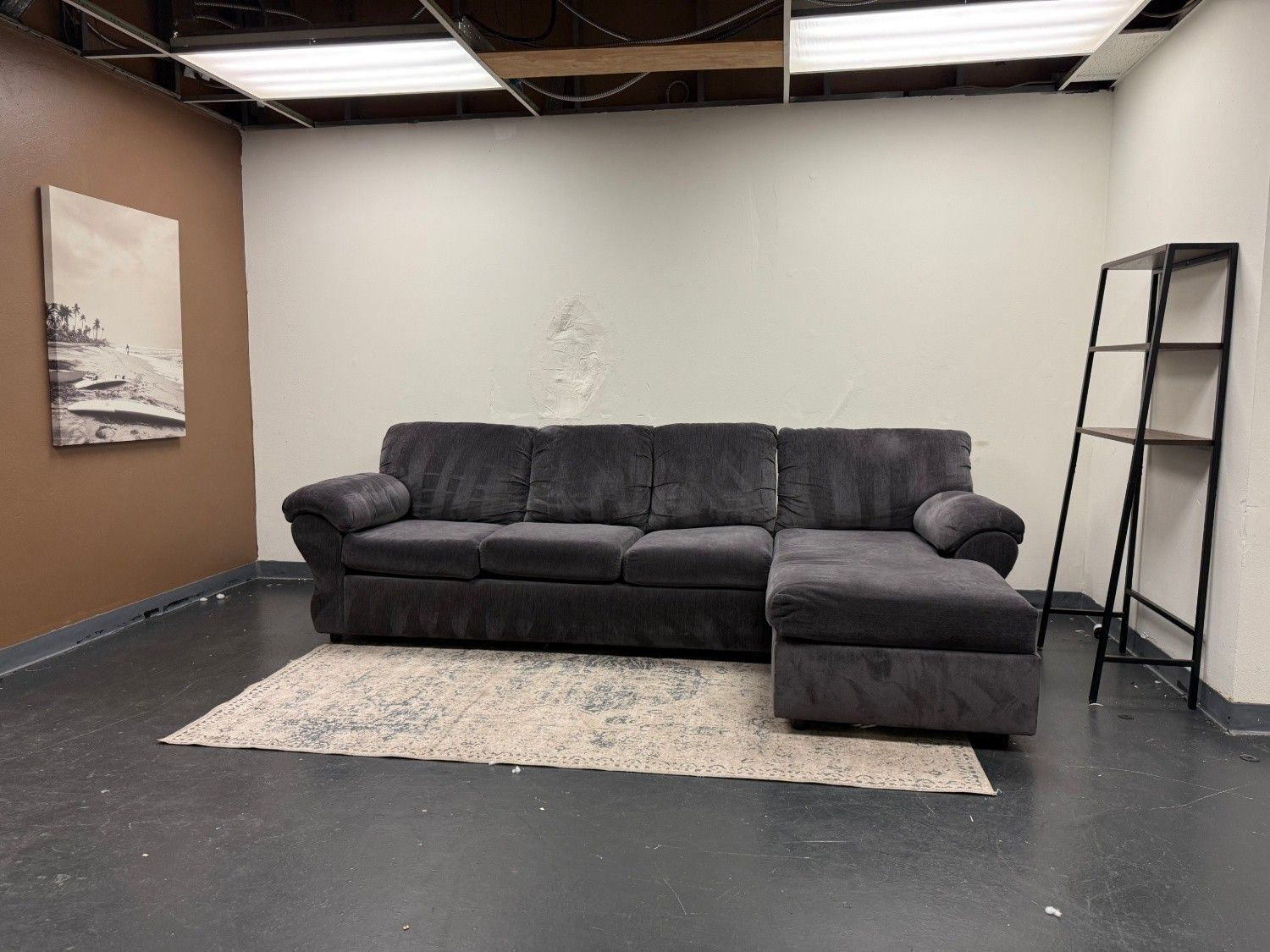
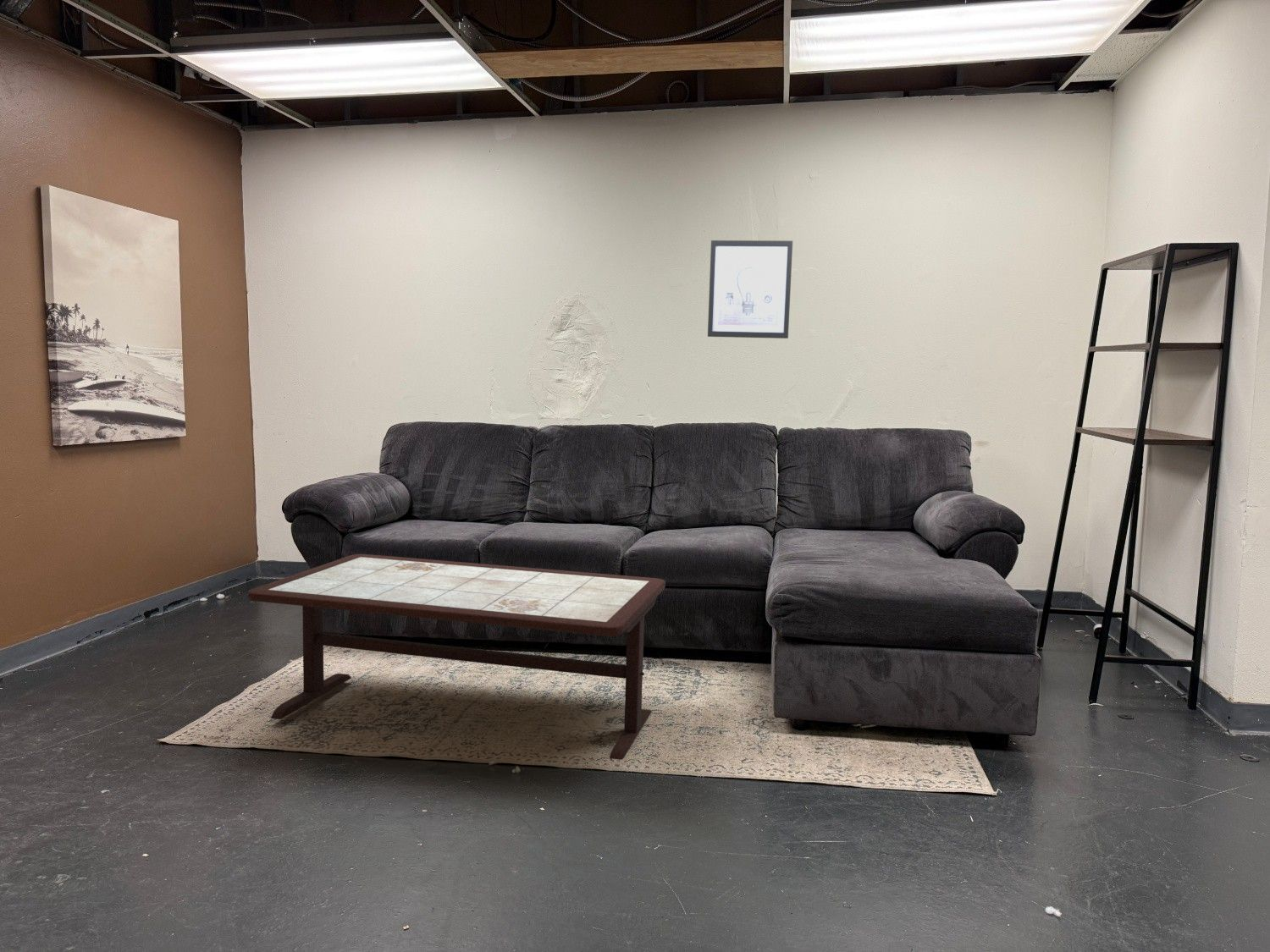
+ wall art (749, 289)
+ coffee table (467, 651)
